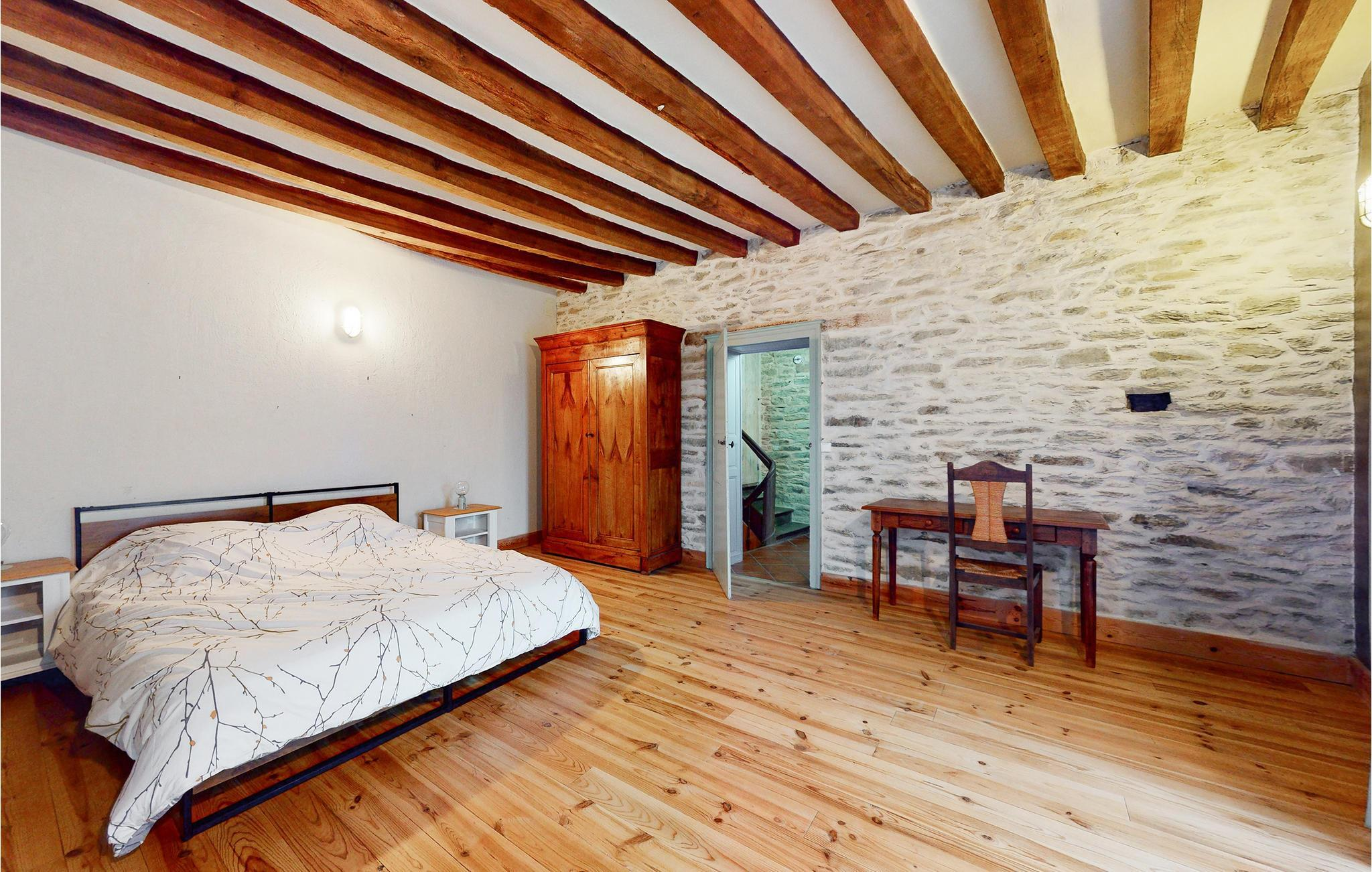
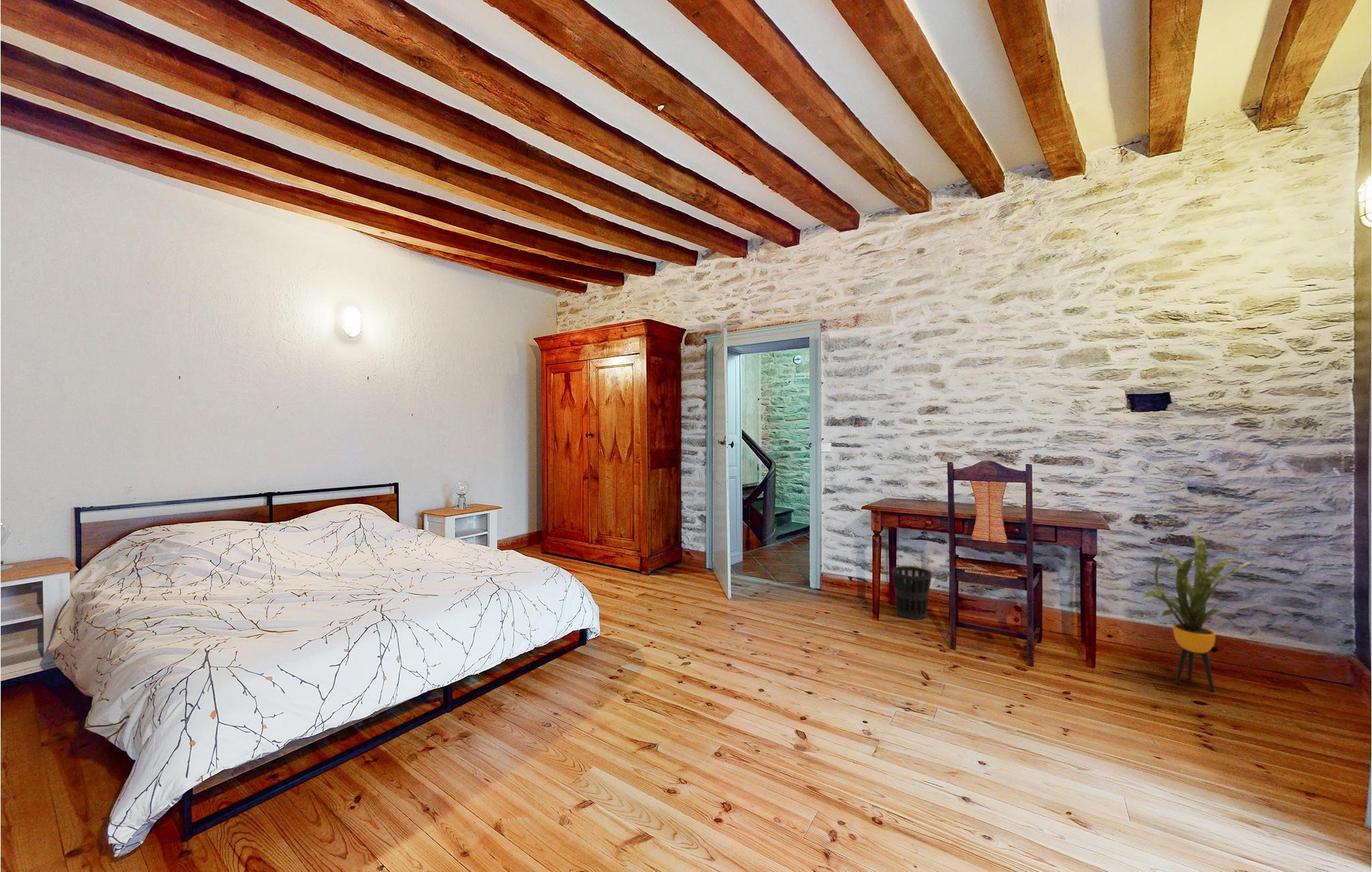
+ wastebasket (911, 592)
+ house plant (1203, 612)
